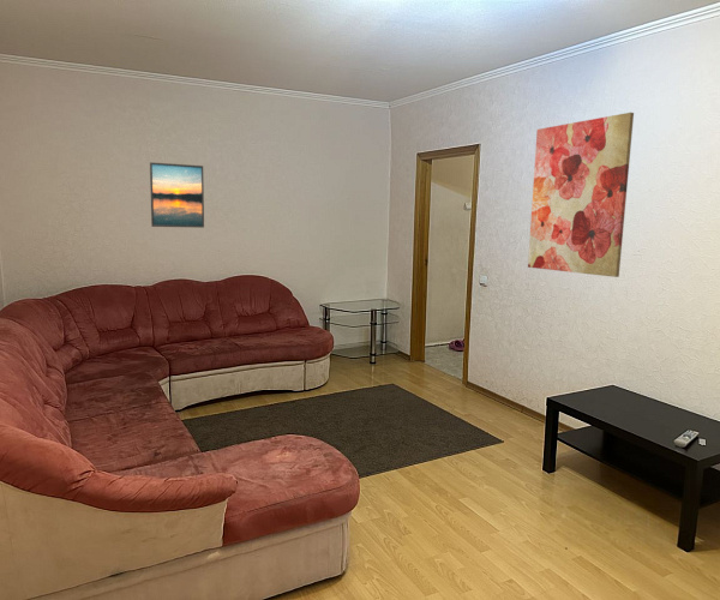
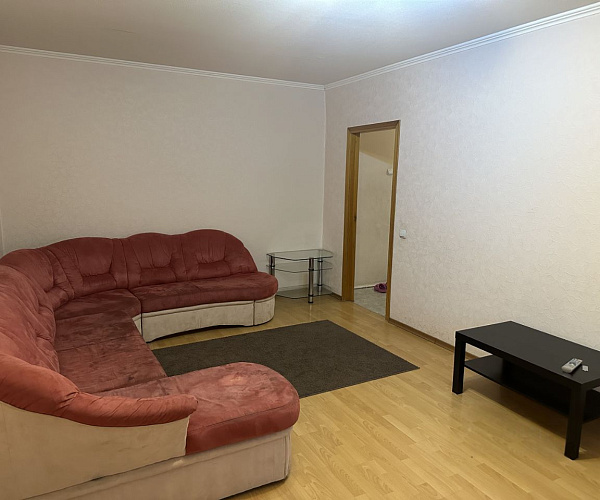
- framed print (178, 196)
- wall art (575, 198)
